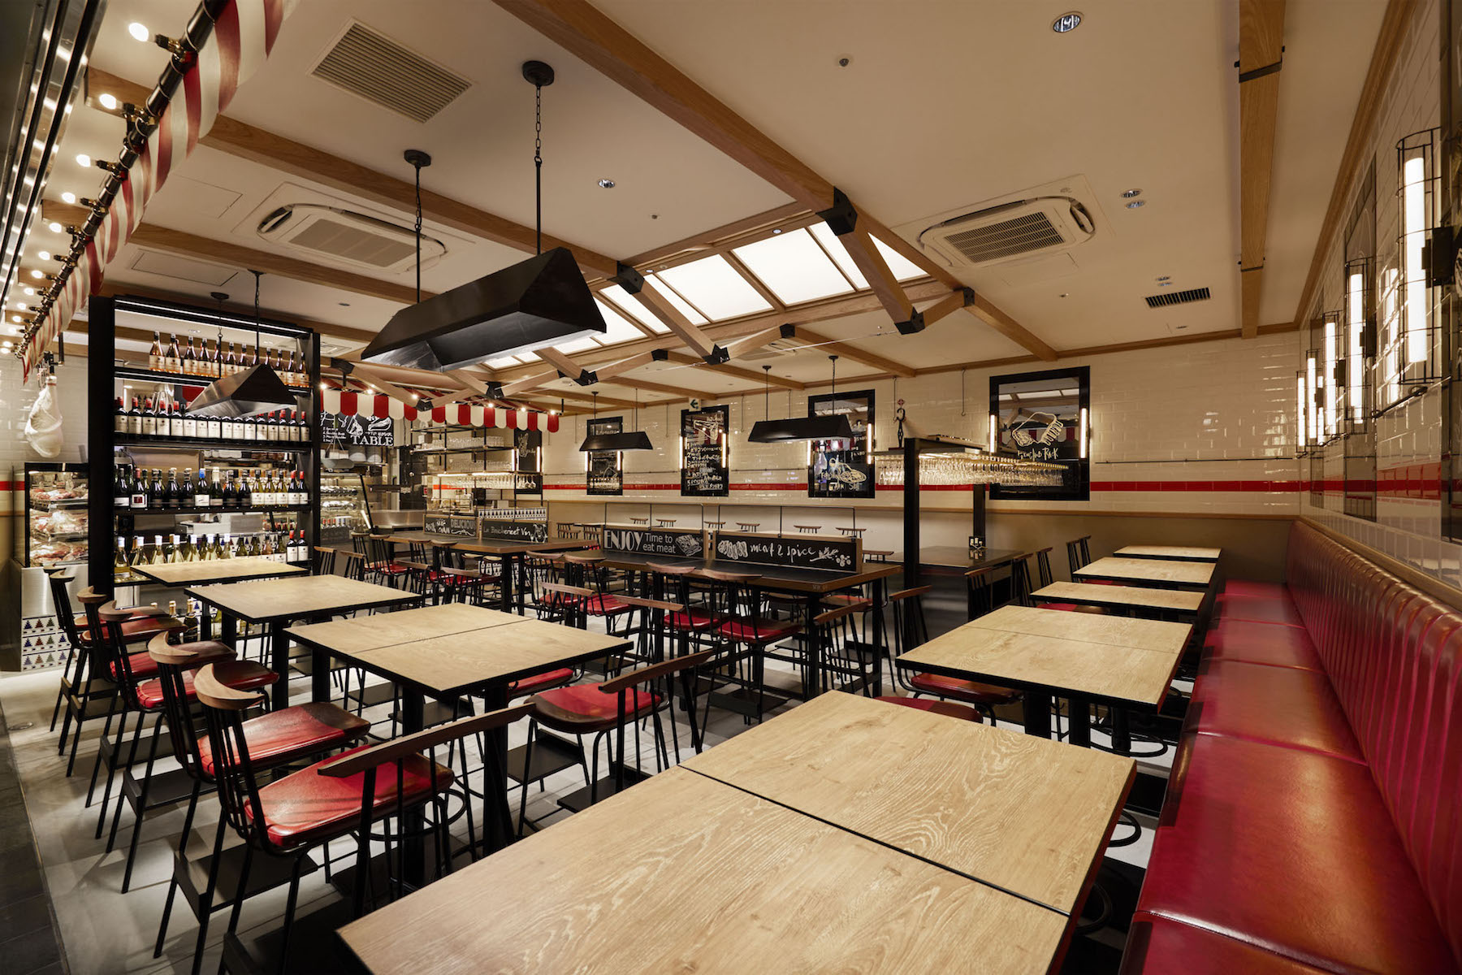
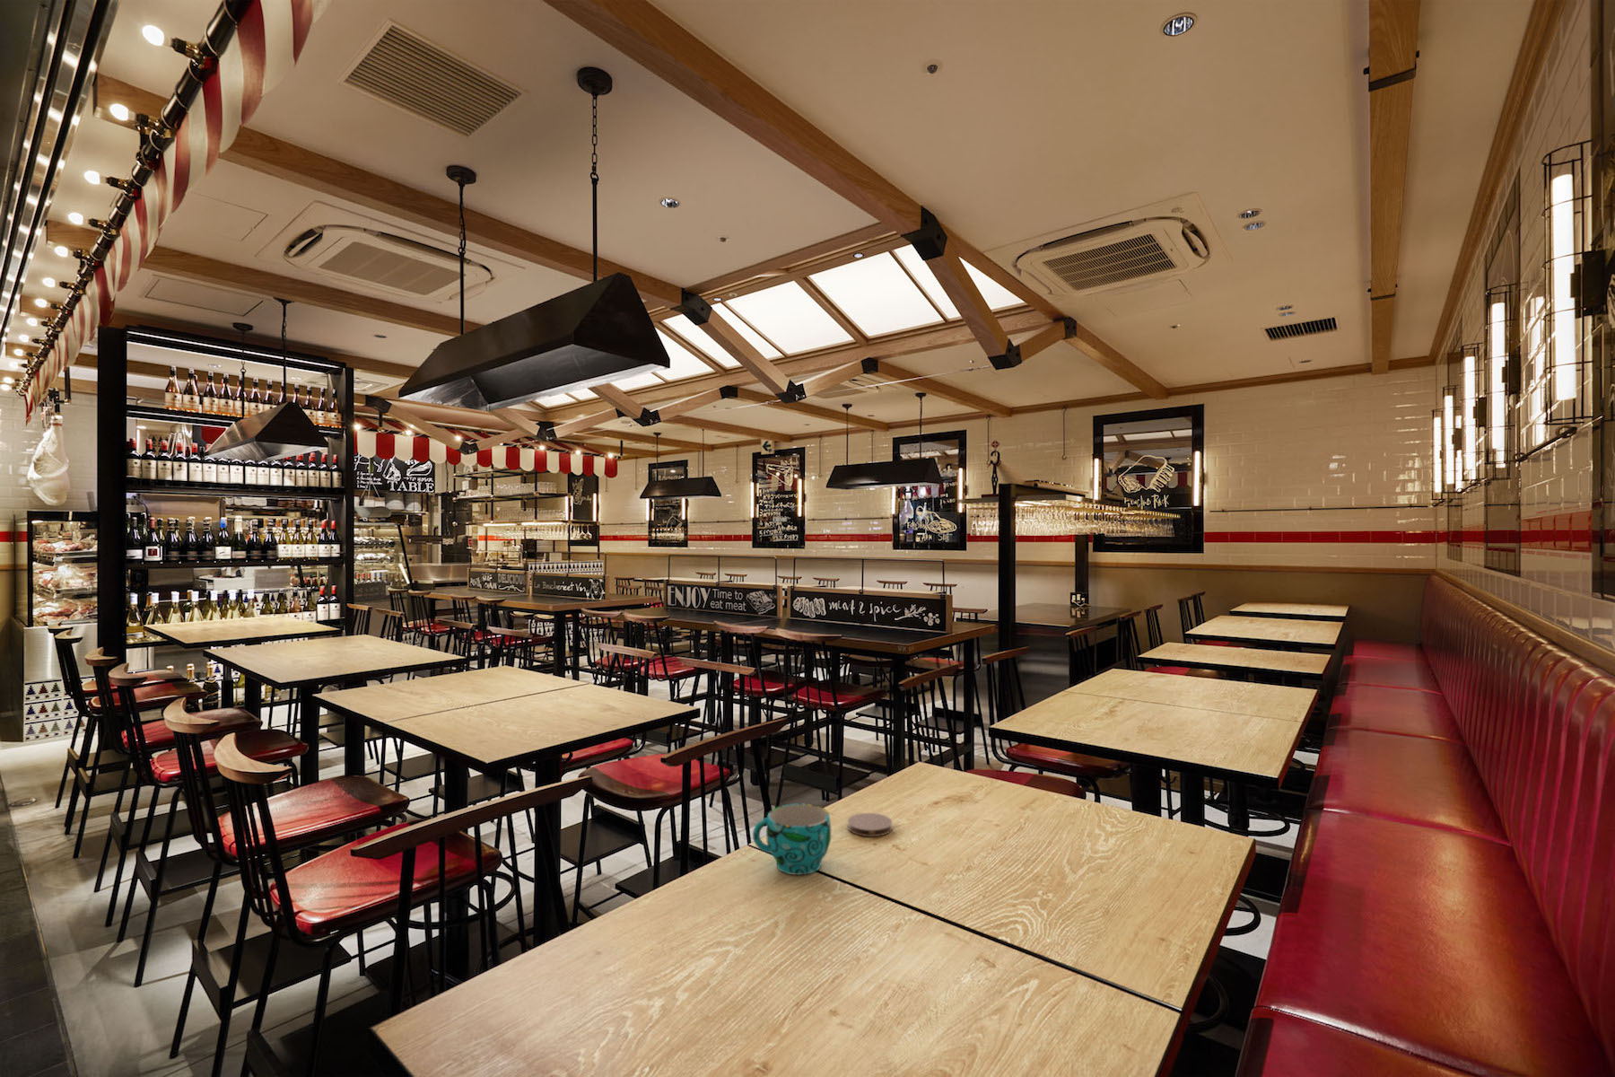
+ coaster (870, 823)
+ cup (795, 841)
